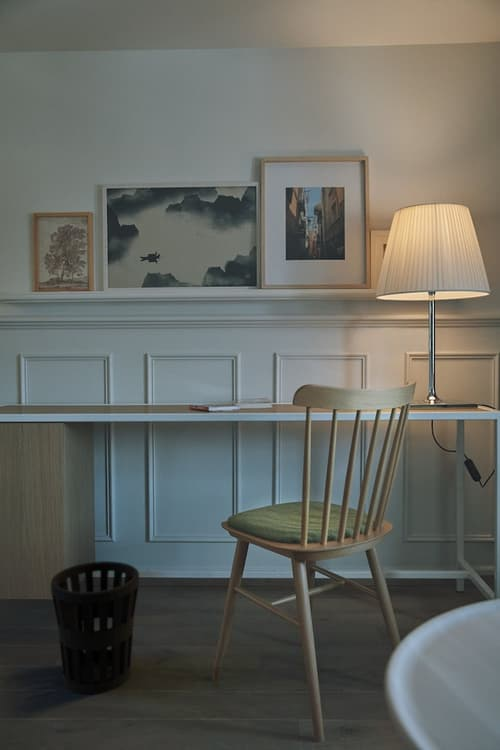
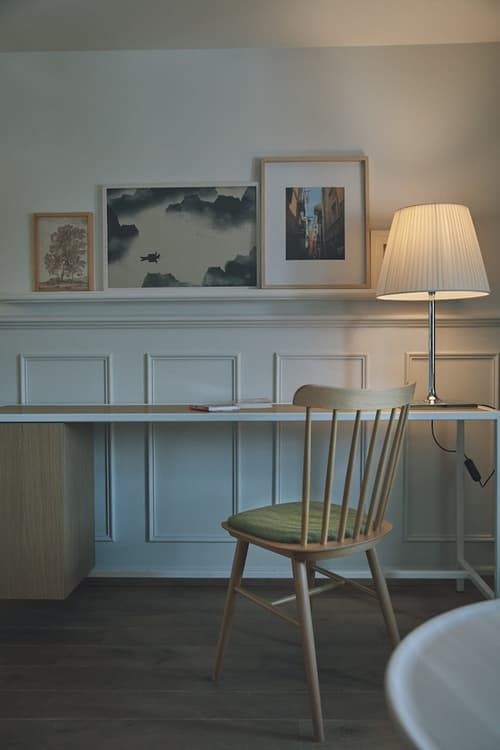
- wastebasket (99, 626)
